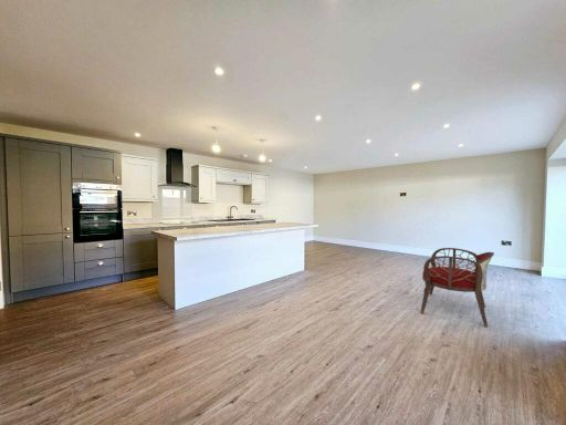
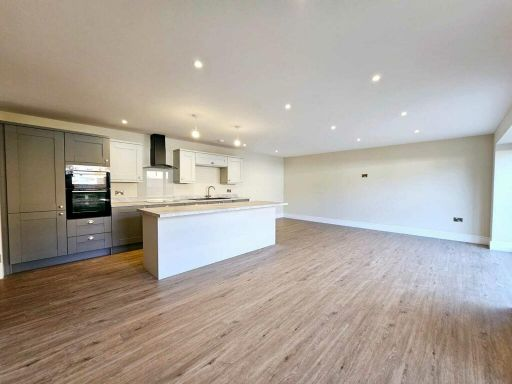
- armchair (455, 279)
